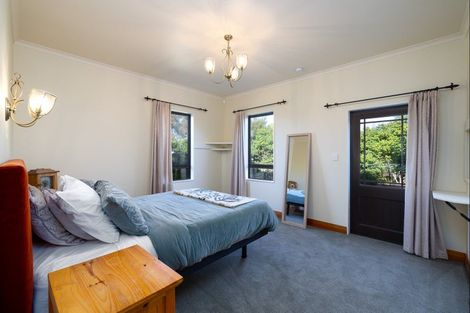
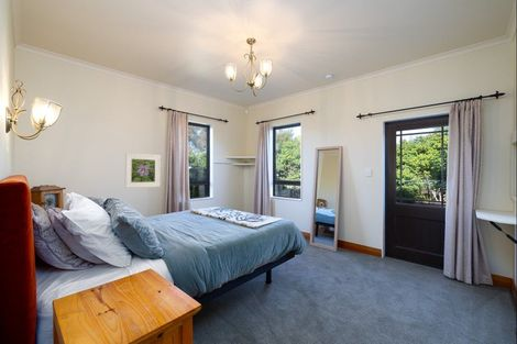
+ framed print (143, 170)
